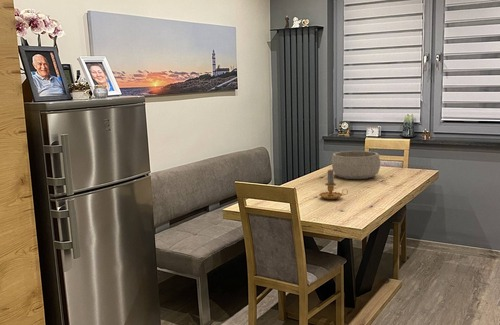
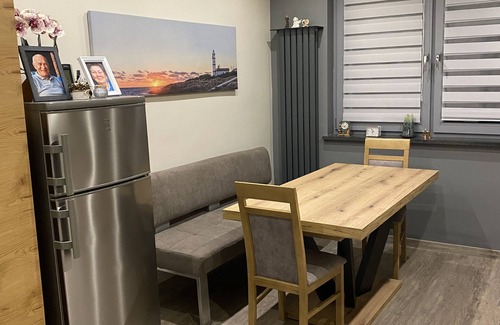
- decorative bowl (355, 165)
- candle (333, 183)
